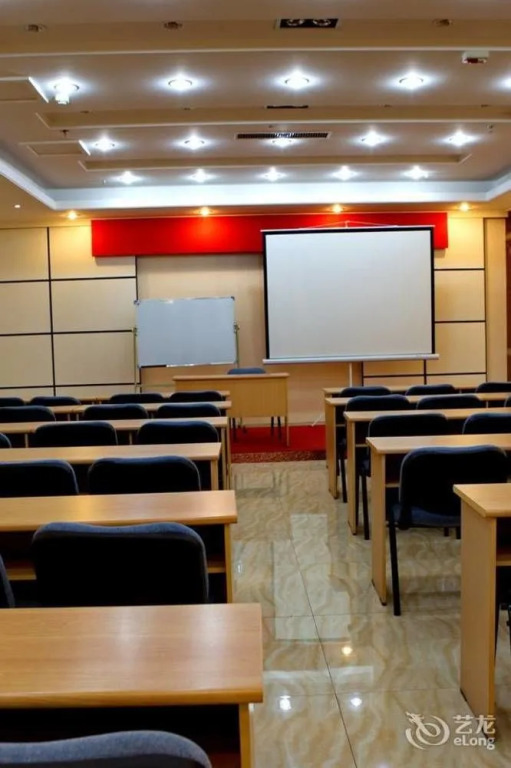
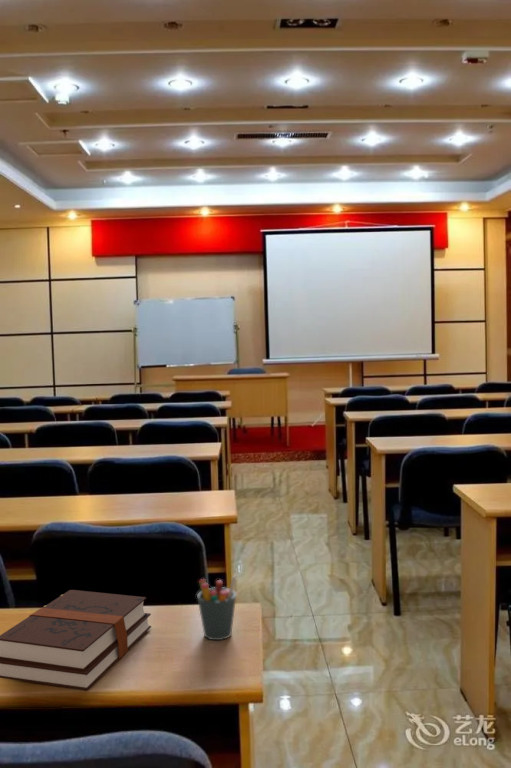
+ hardback book (75, 633)
+ pen holder (216, 603)
